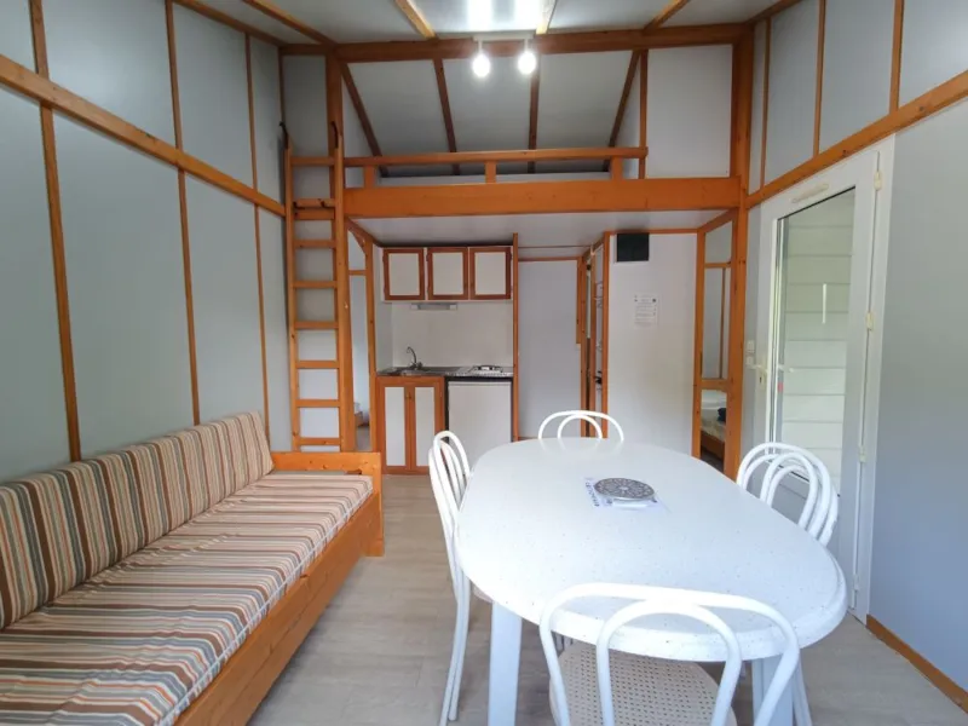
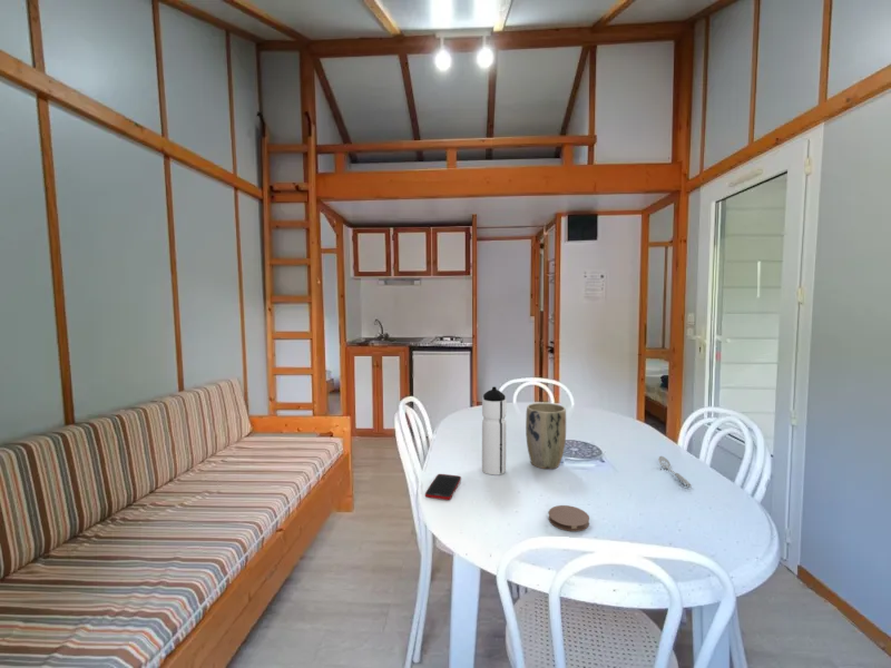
+ cell phone (443, 485)
+ water bottle (493, 429)
+ coaster (568, 518)
+ spoon (673, 471)
+ plant pot (545, 435)
